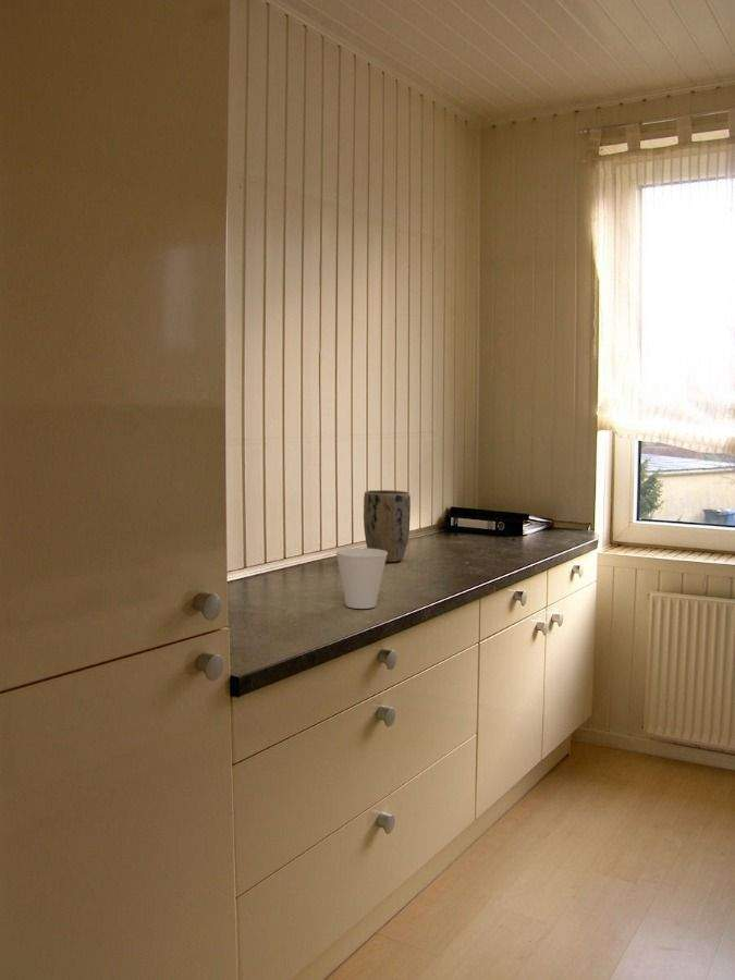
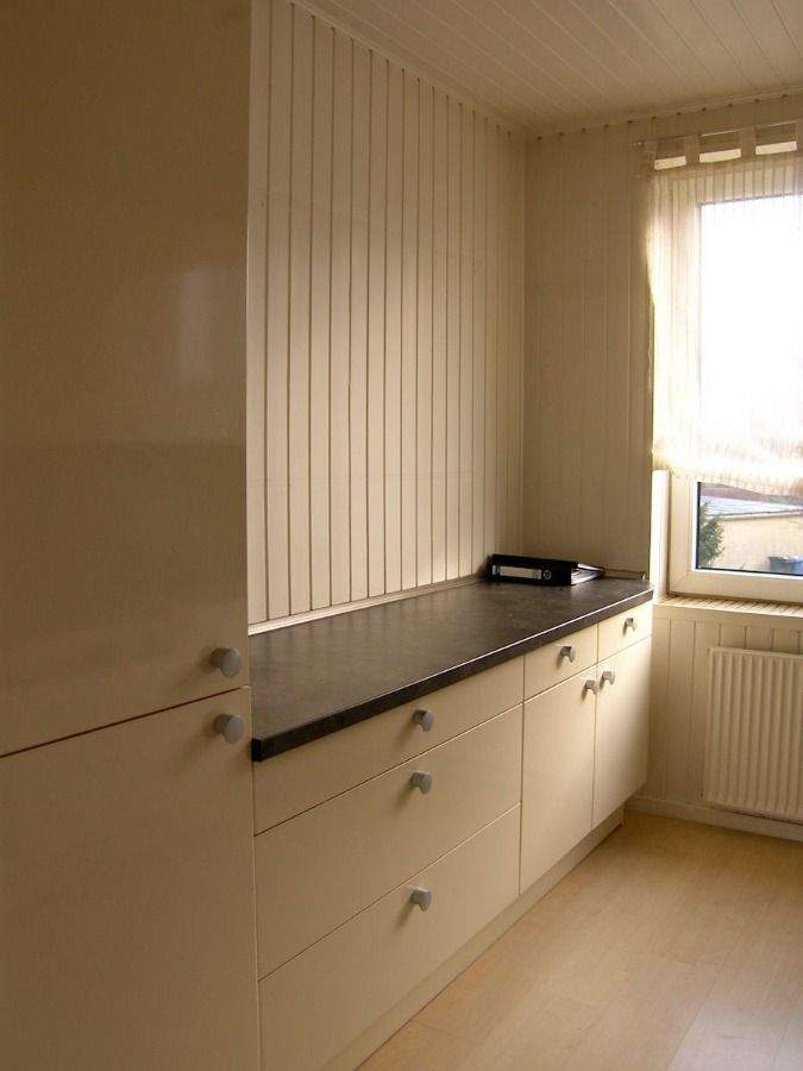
- cup (360, 578)
- plant pot (385, 525)
